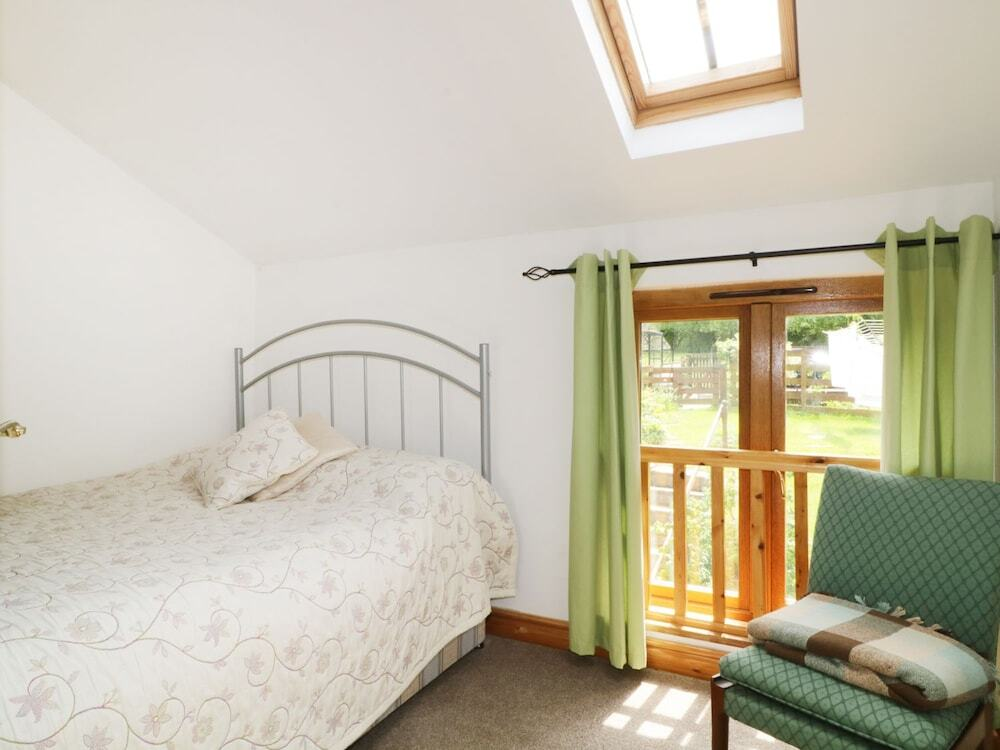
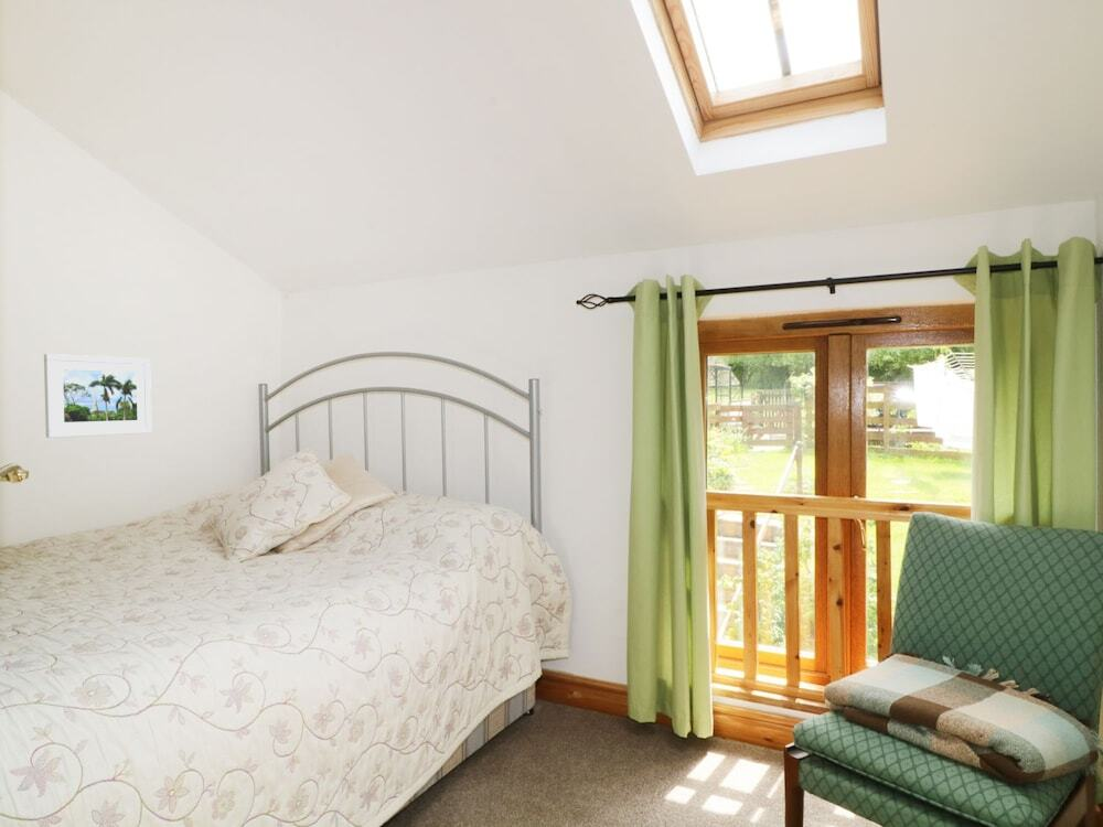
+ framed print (100, 396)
